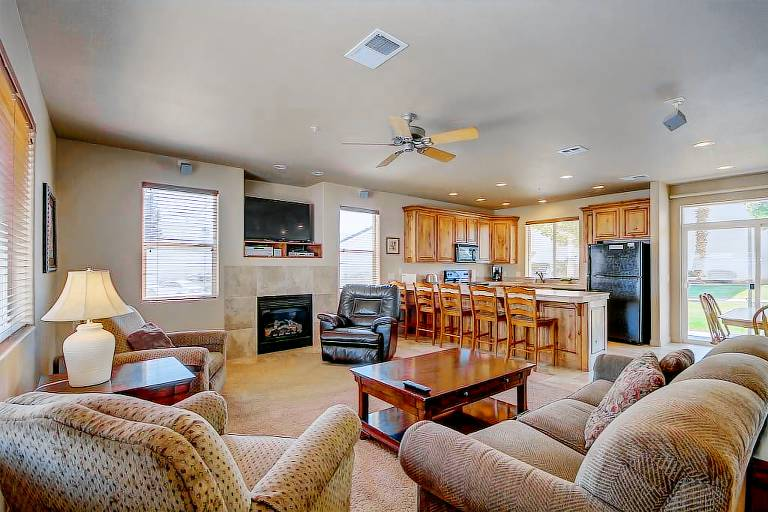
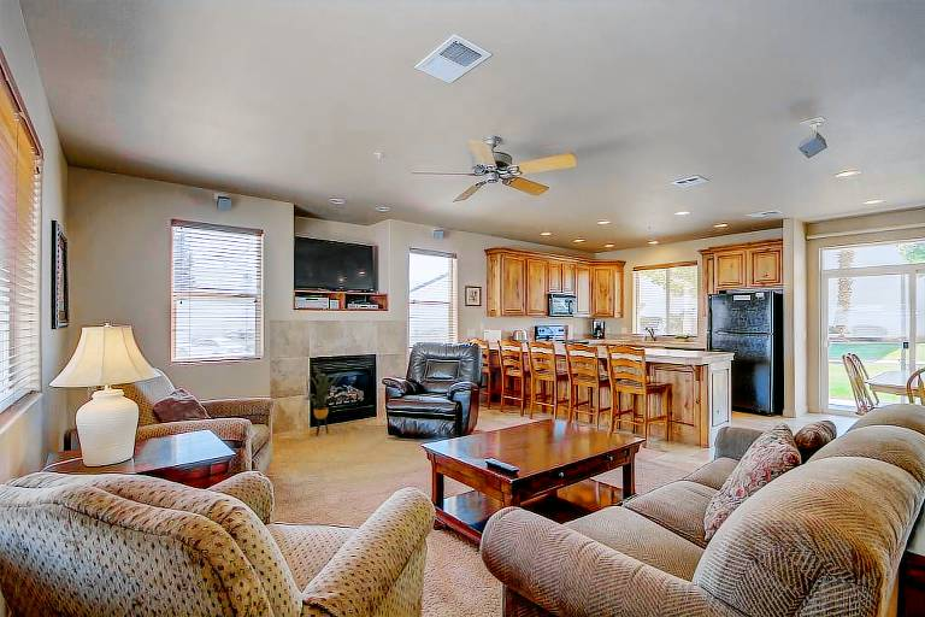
+ house plant (323, 400)
